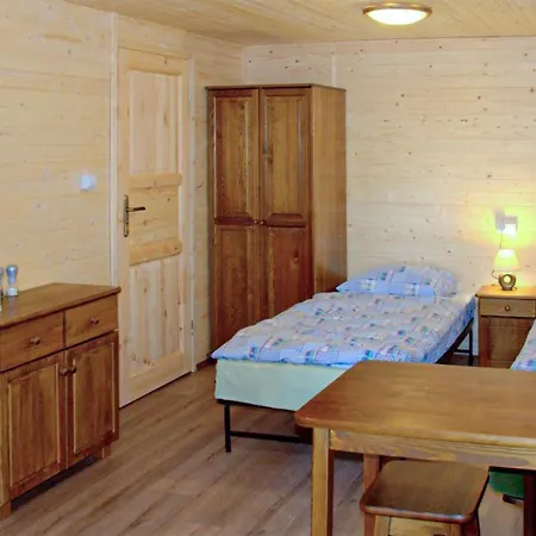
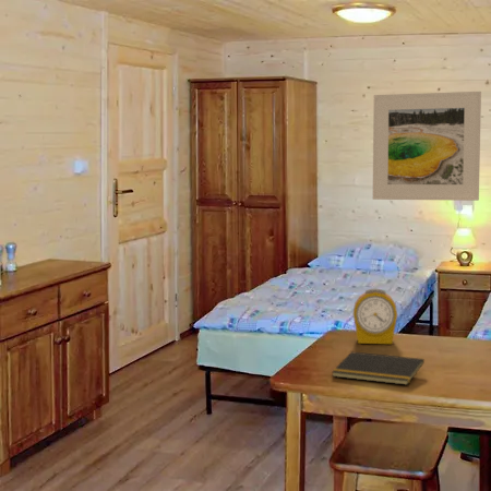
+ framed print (424, 146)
+ alarm clock (374, 314)
+ notepad (378, 367)
